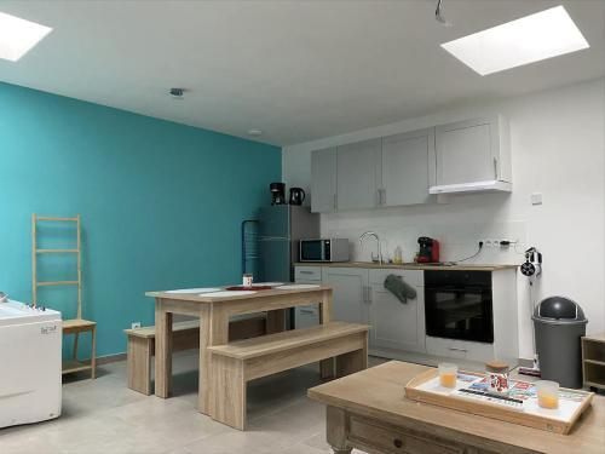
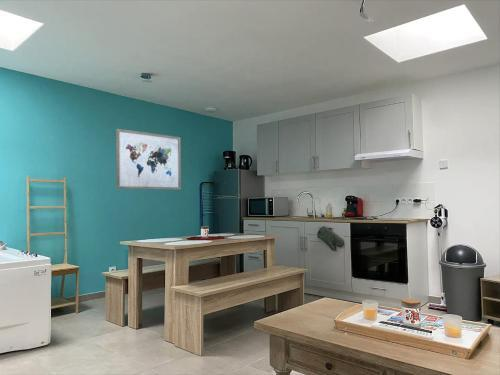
+ wall art (150, 161)
